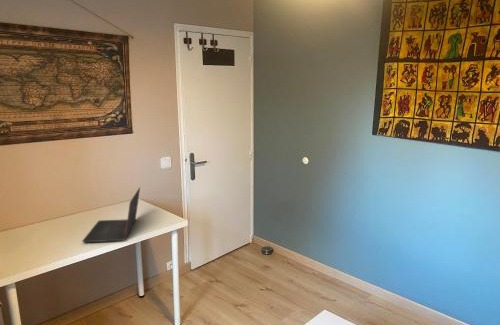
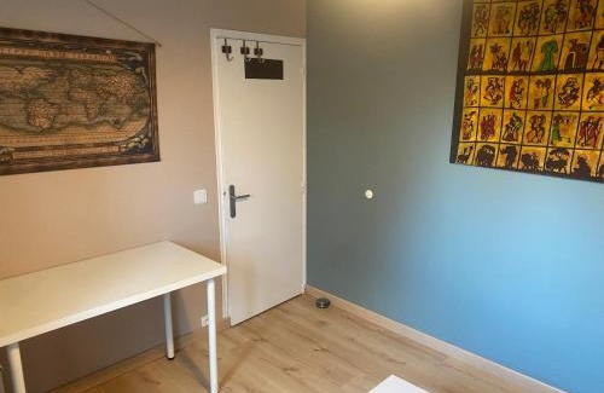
- laptop (113, 220)
